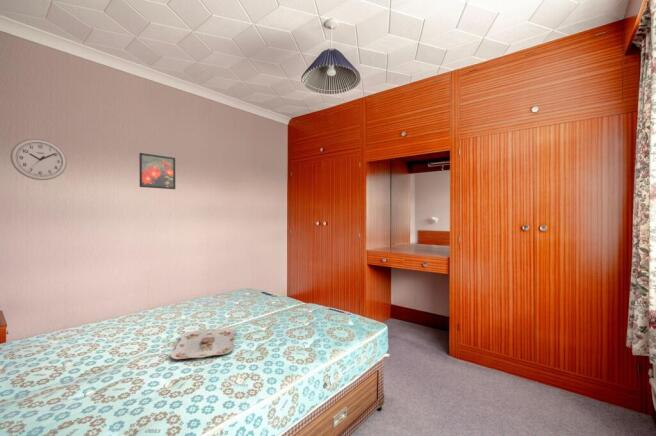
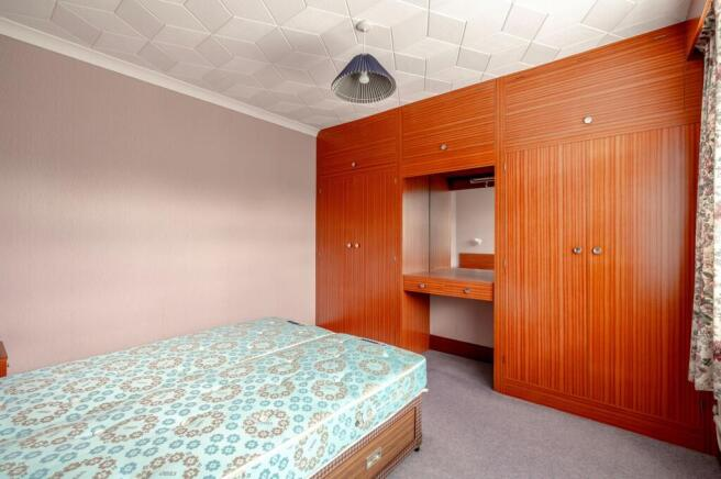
- wall clock (40, 159)
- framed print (158, 171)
- serving tray (206, 342)
